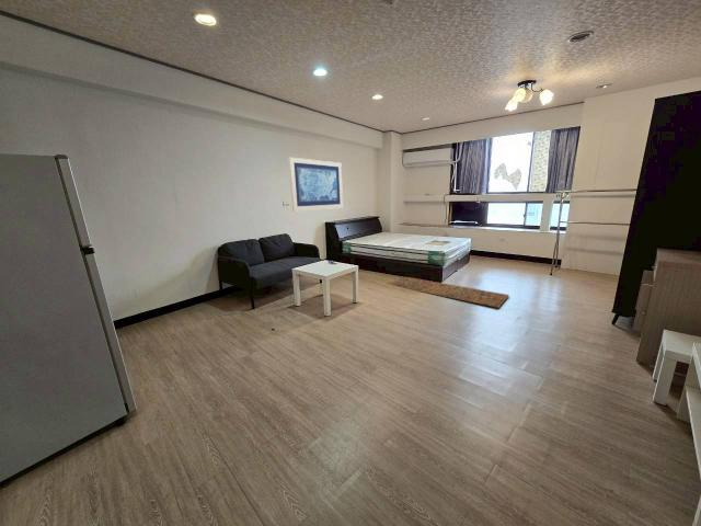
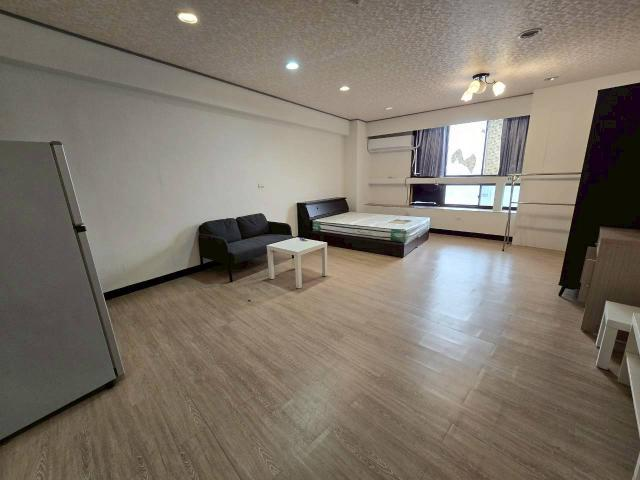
- wall art (318, 185)
- rug (438, 288)
